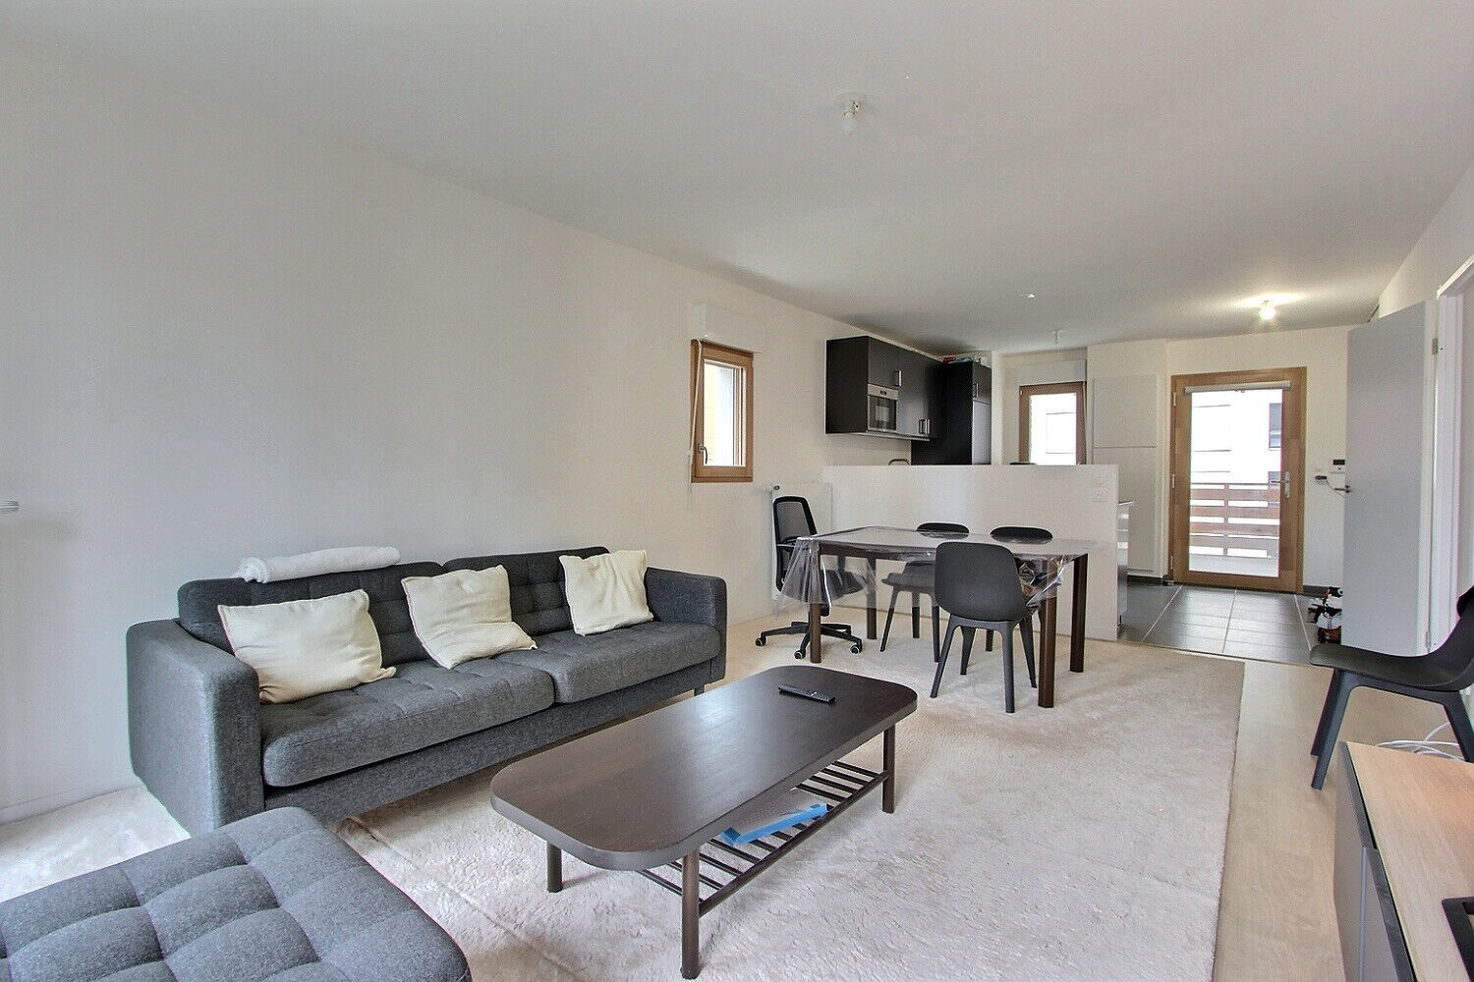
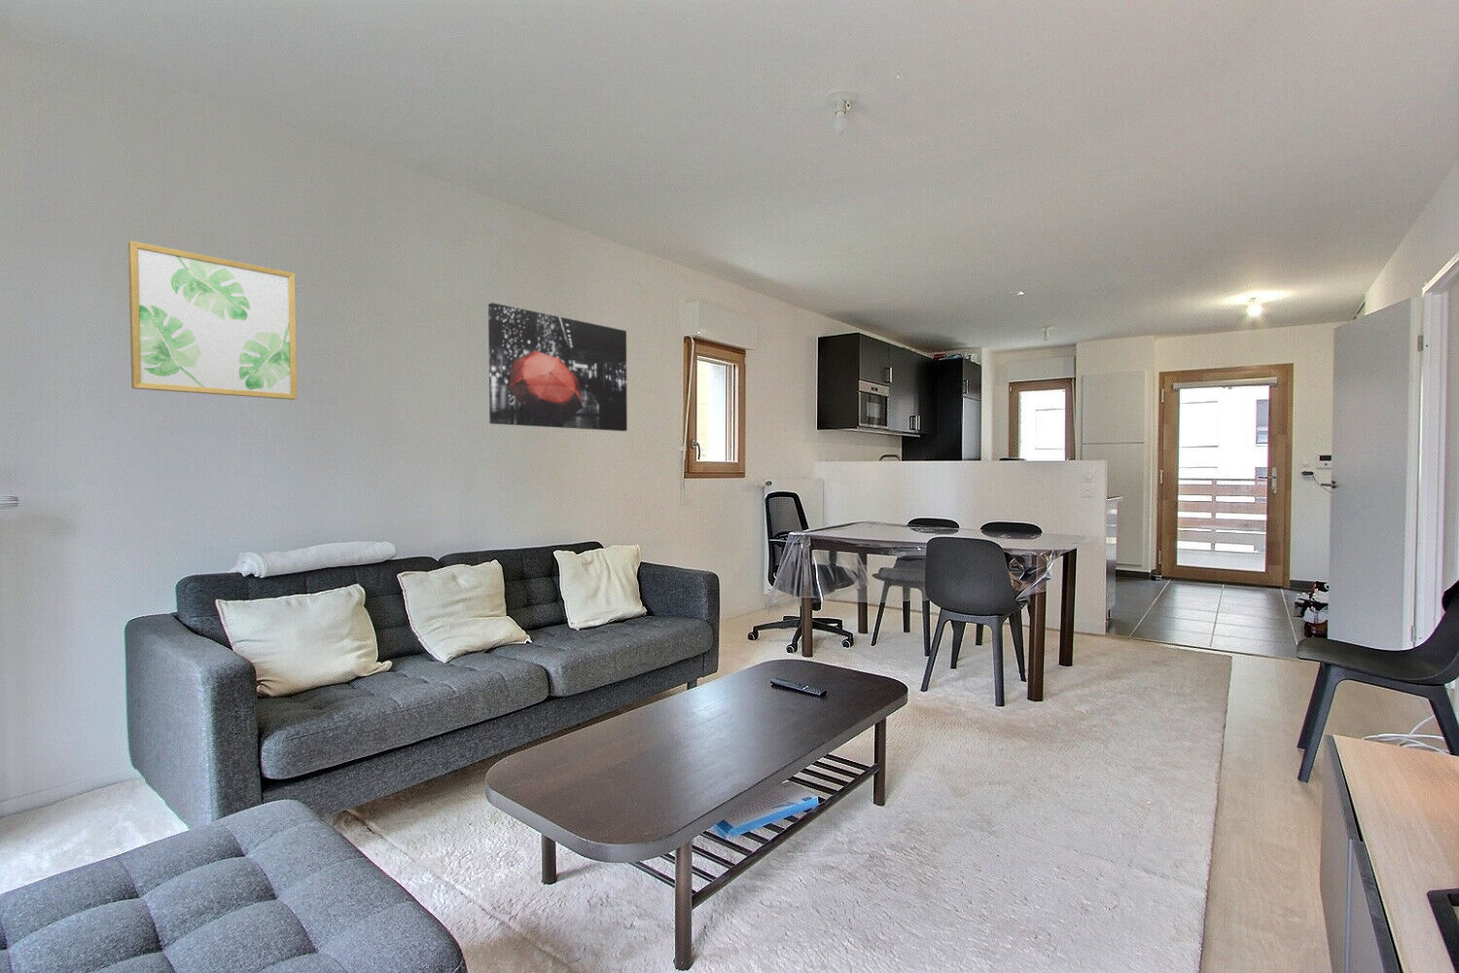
+ wall art (563, 372)
+ wall art (218, 326)
